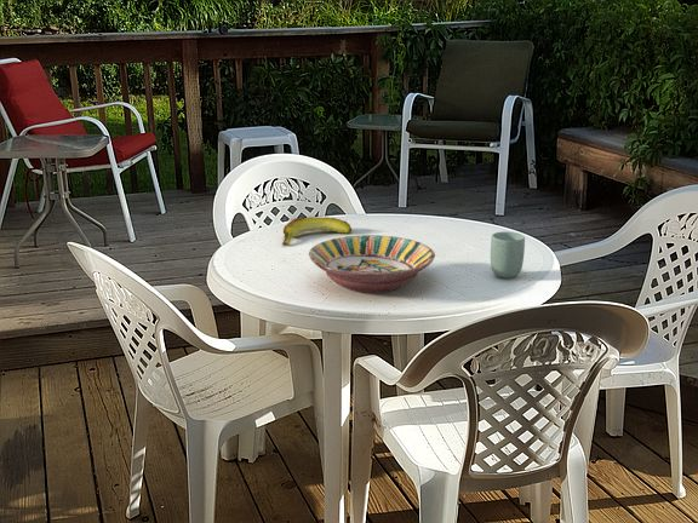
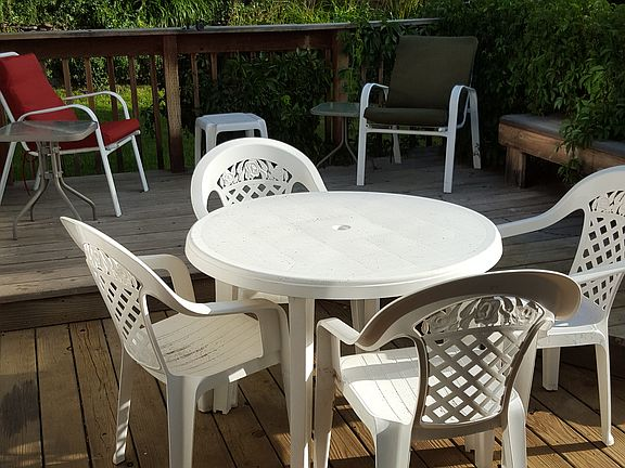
- banana (314, 230)
- cup (507, 255)
- serving bowl (371, 268)
